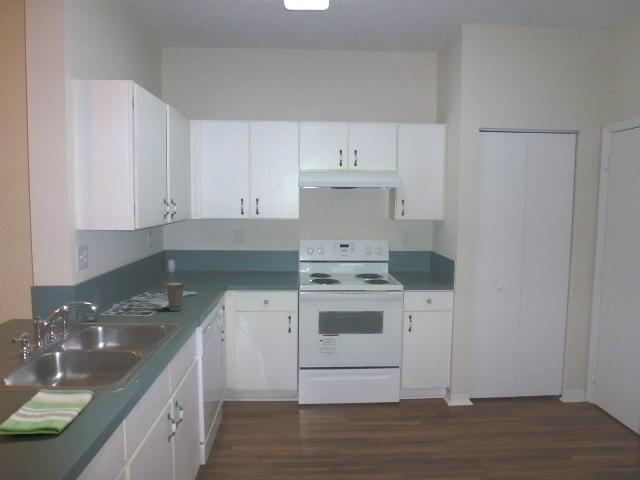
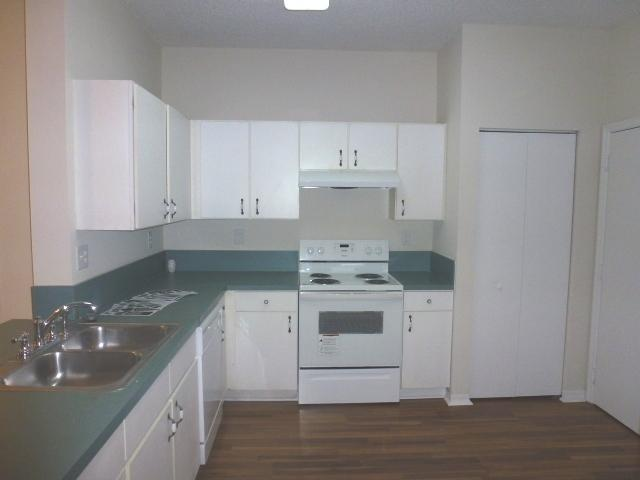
- cup (175, 296)
- dish towel (49, 409)
